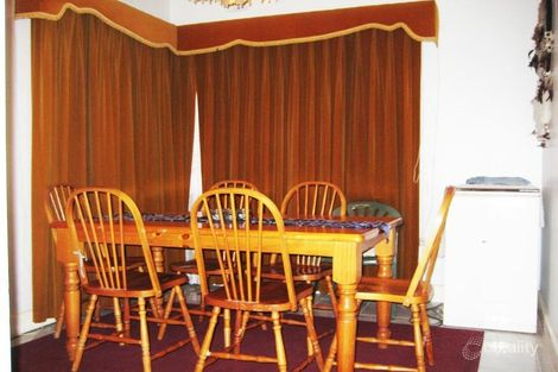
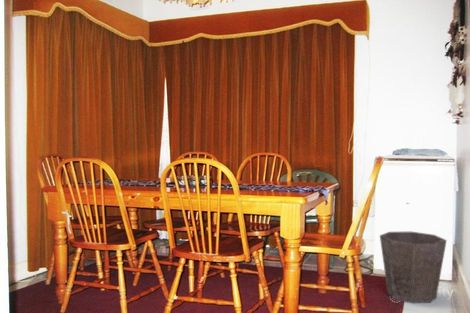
+ waste bin (411, 266)
